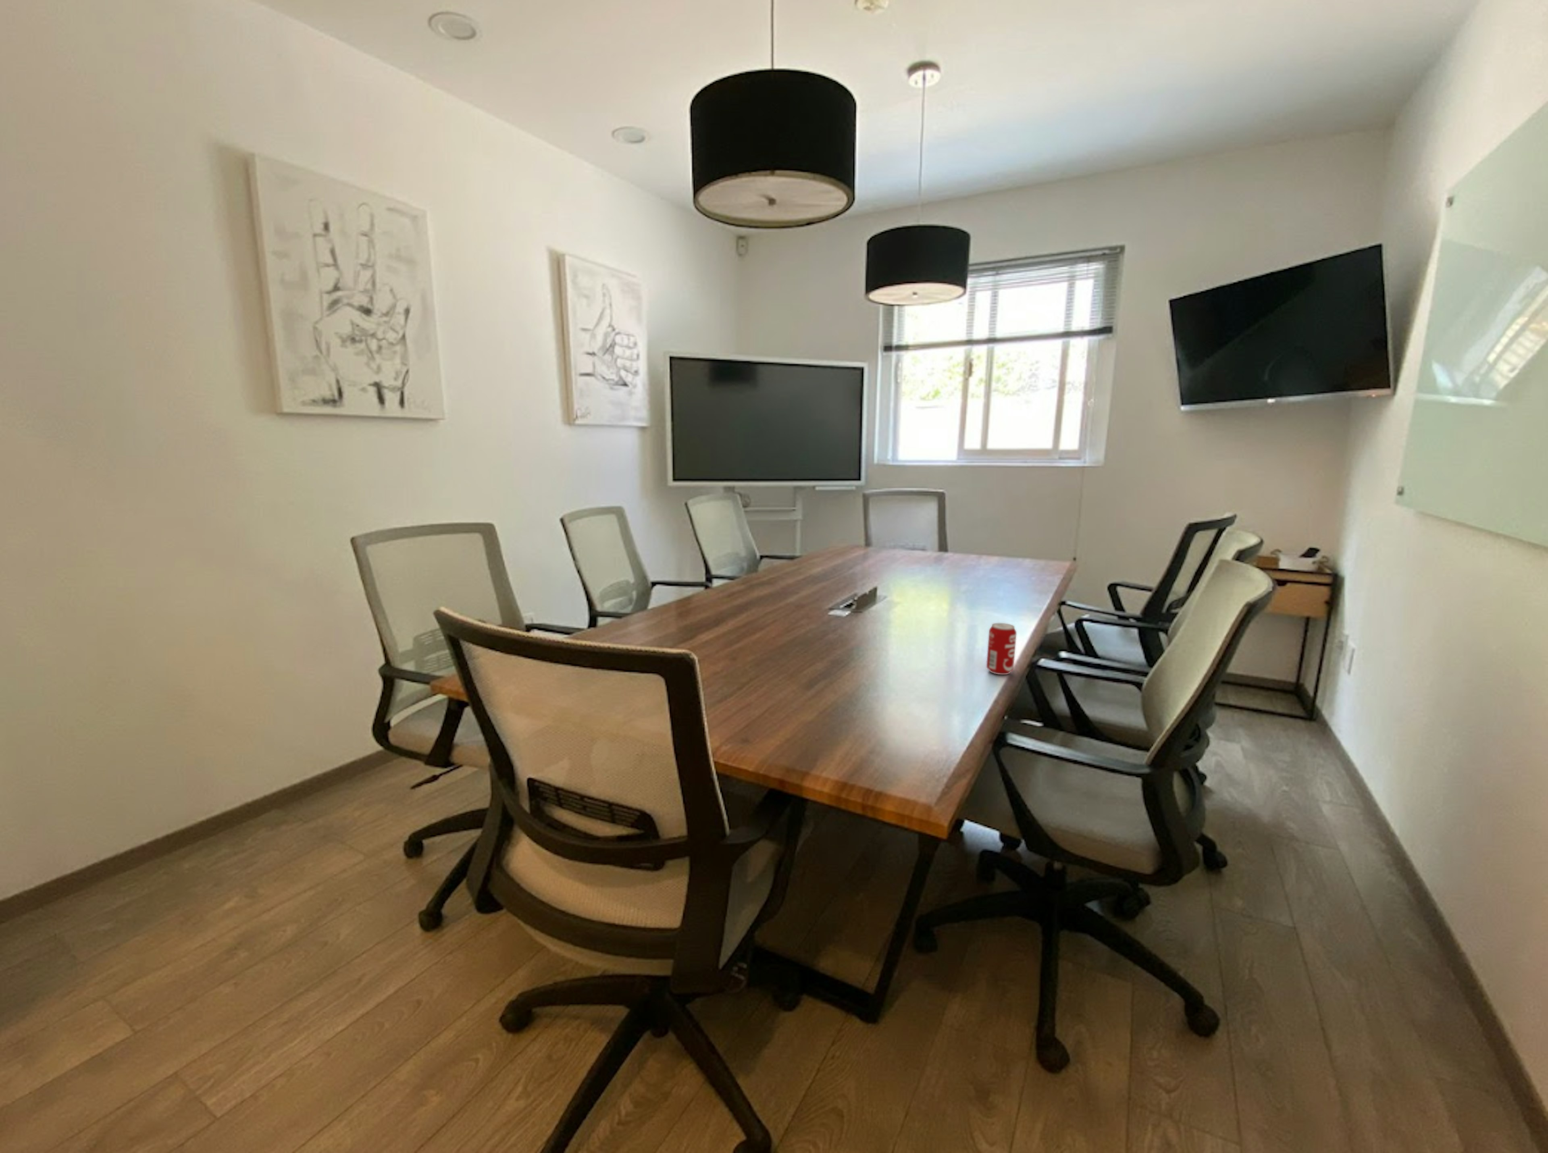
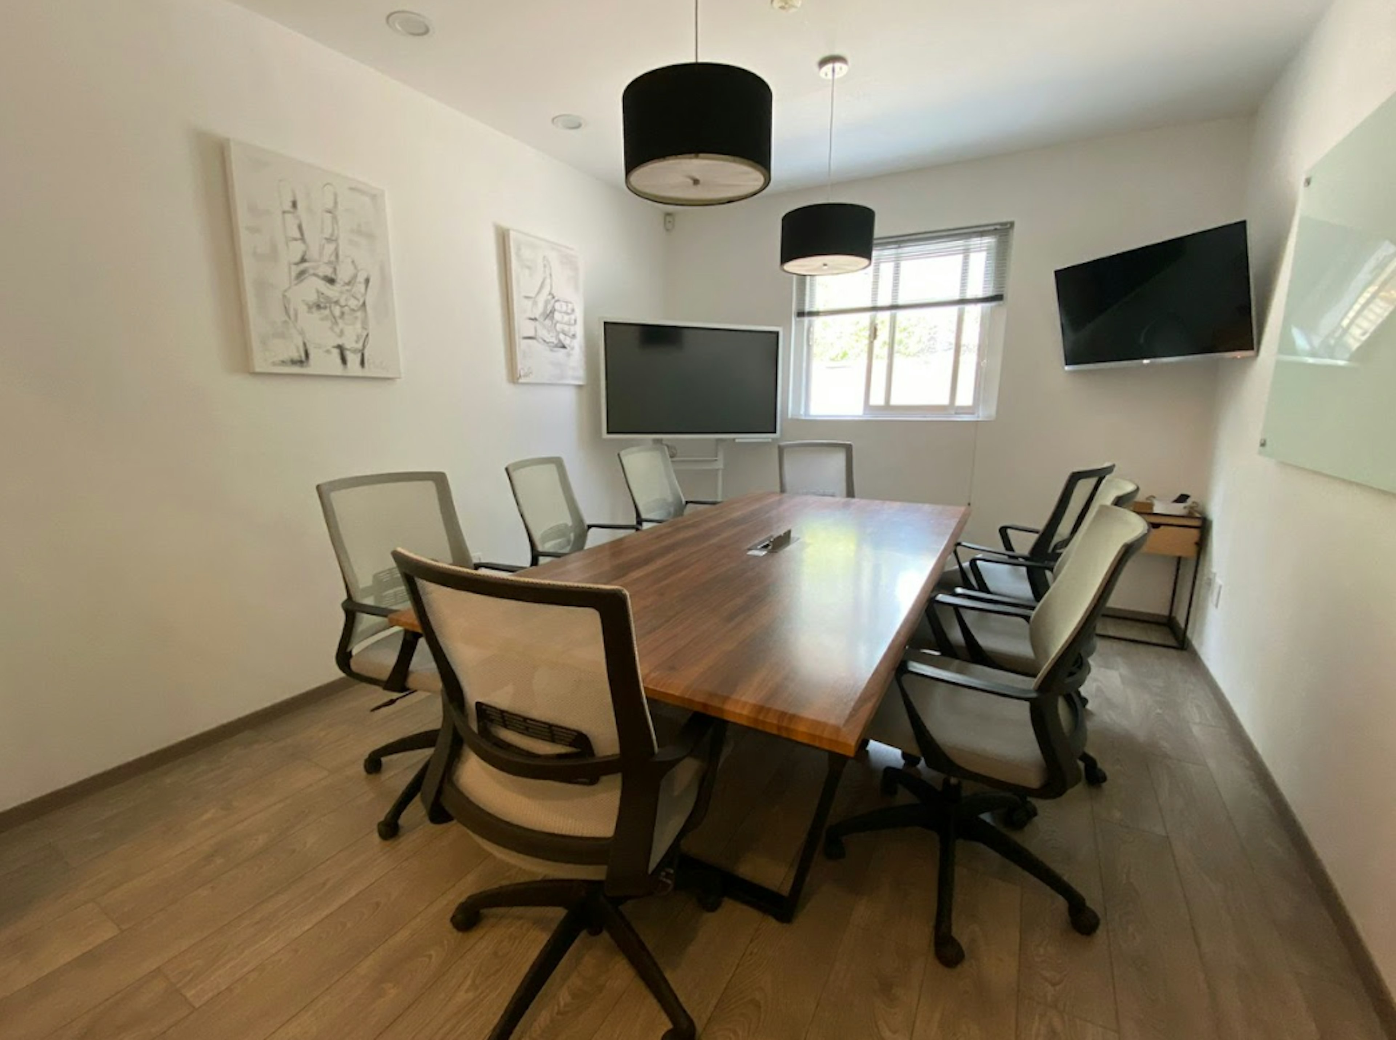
- beverage can (1002, 648)
